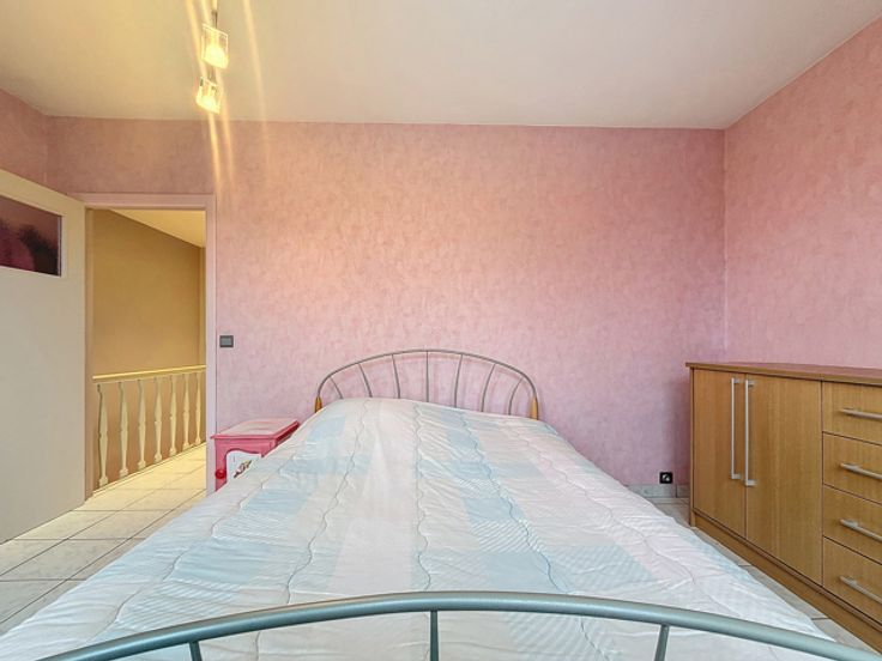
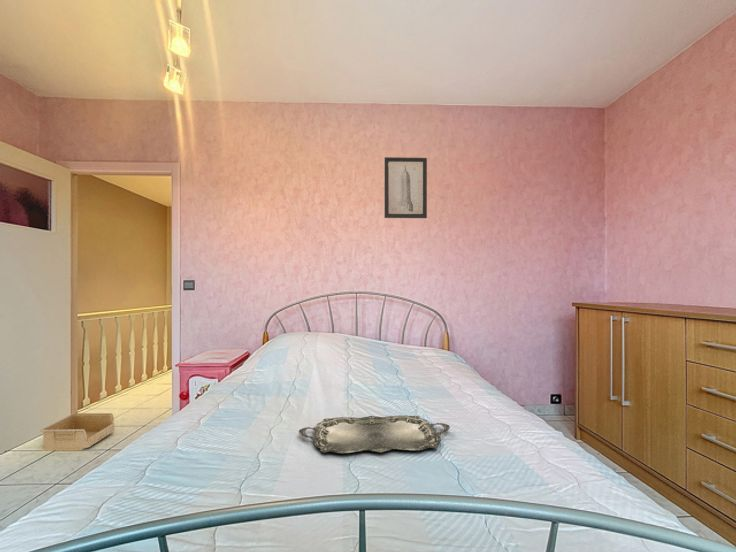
+ serving tray (375, 432)
+ wall art (405, 187)
+ storage bin (80, 430)
